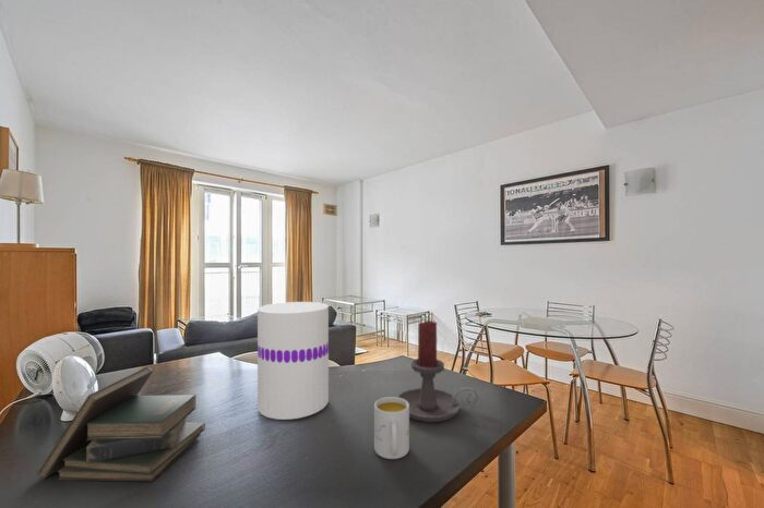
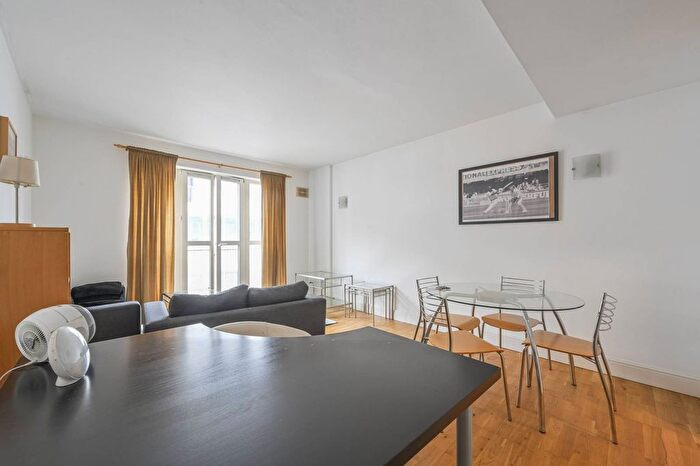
- mug (392, 430)
- book (130, 416)
- vase (294, 355)
- candle holder (437, 364)
